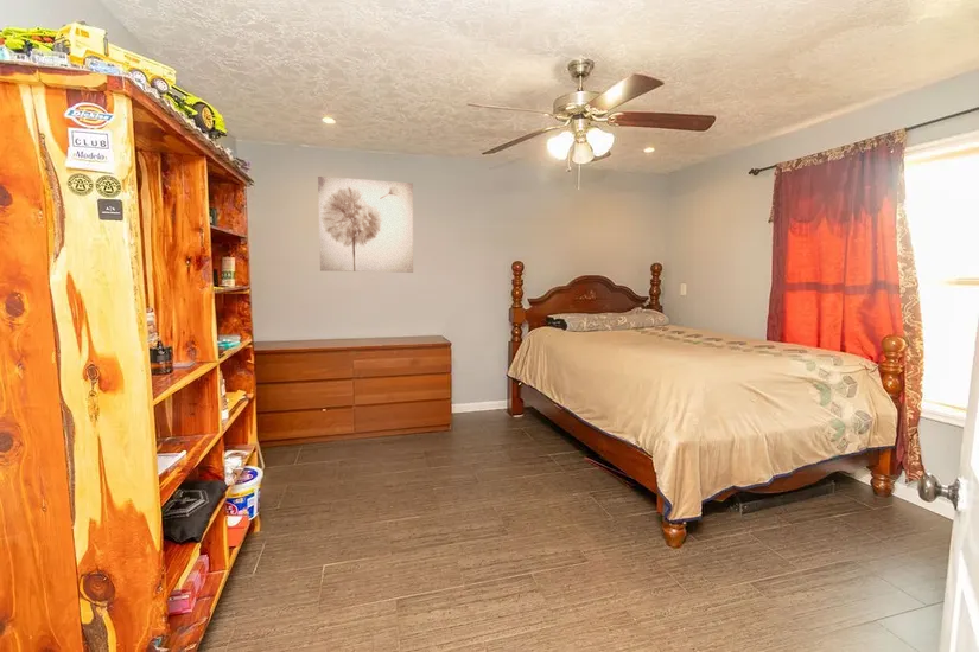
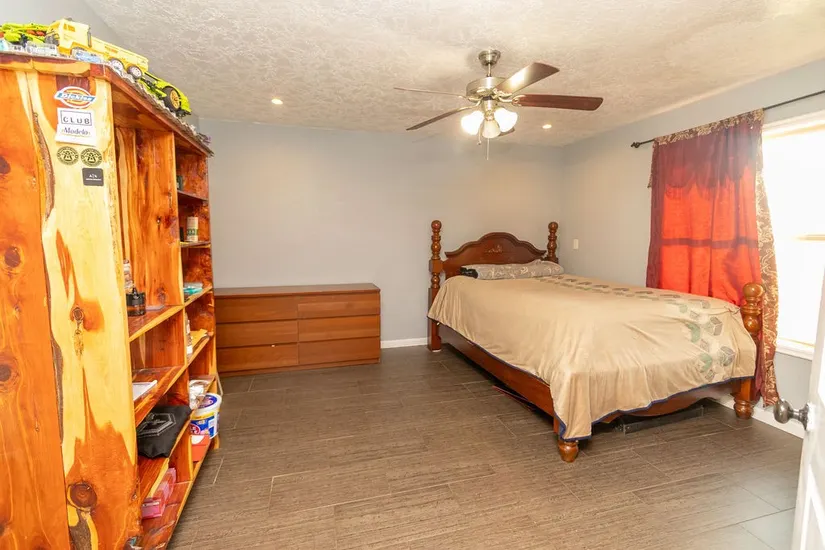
- wall art (367, 225)
